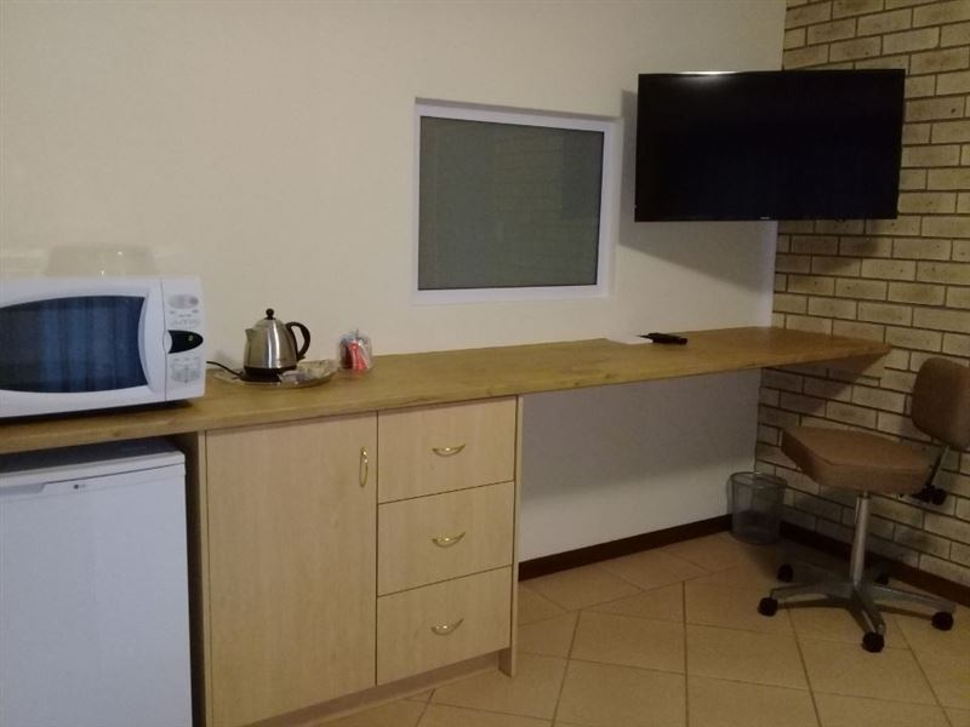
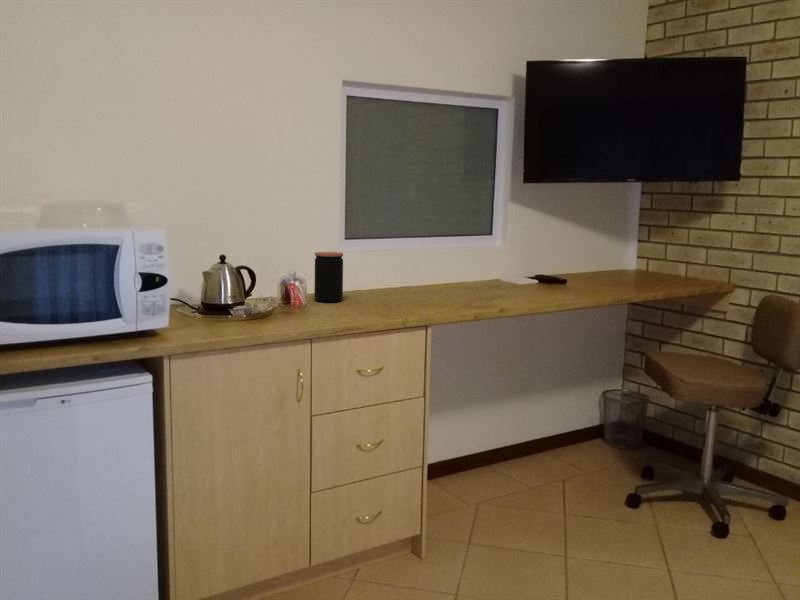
+ coffee jar (328, 276)
